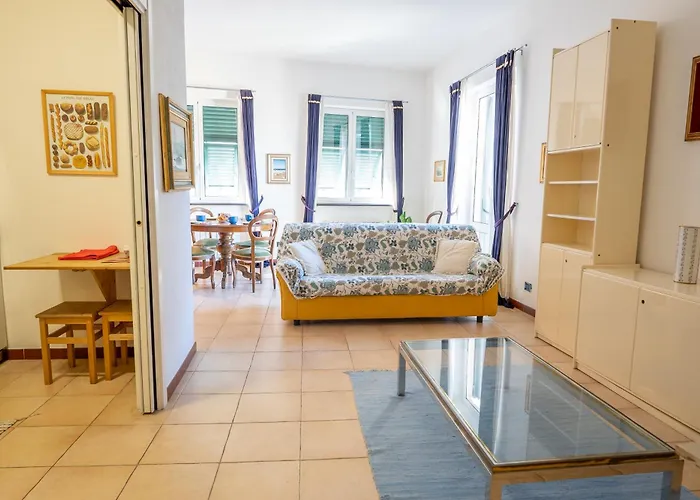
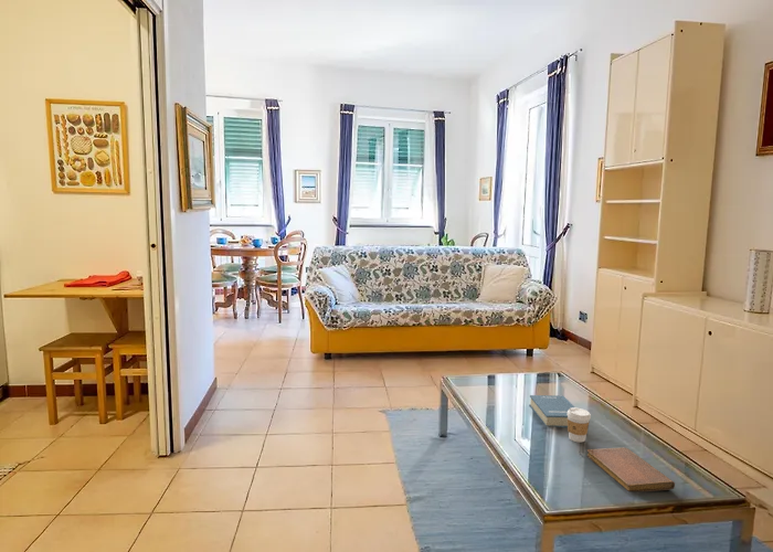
+ coffee cup (578, 424)
+ notebook (627, 468)
+ hardback book (555, 411)
